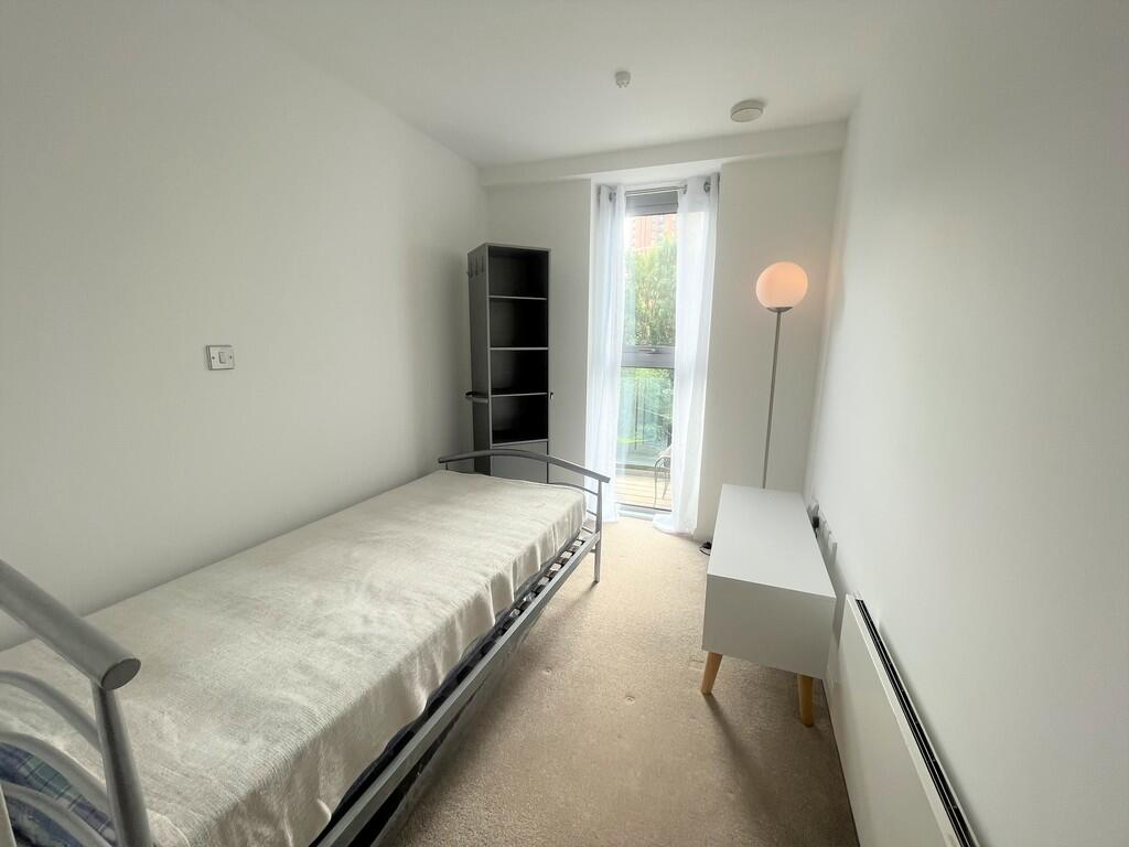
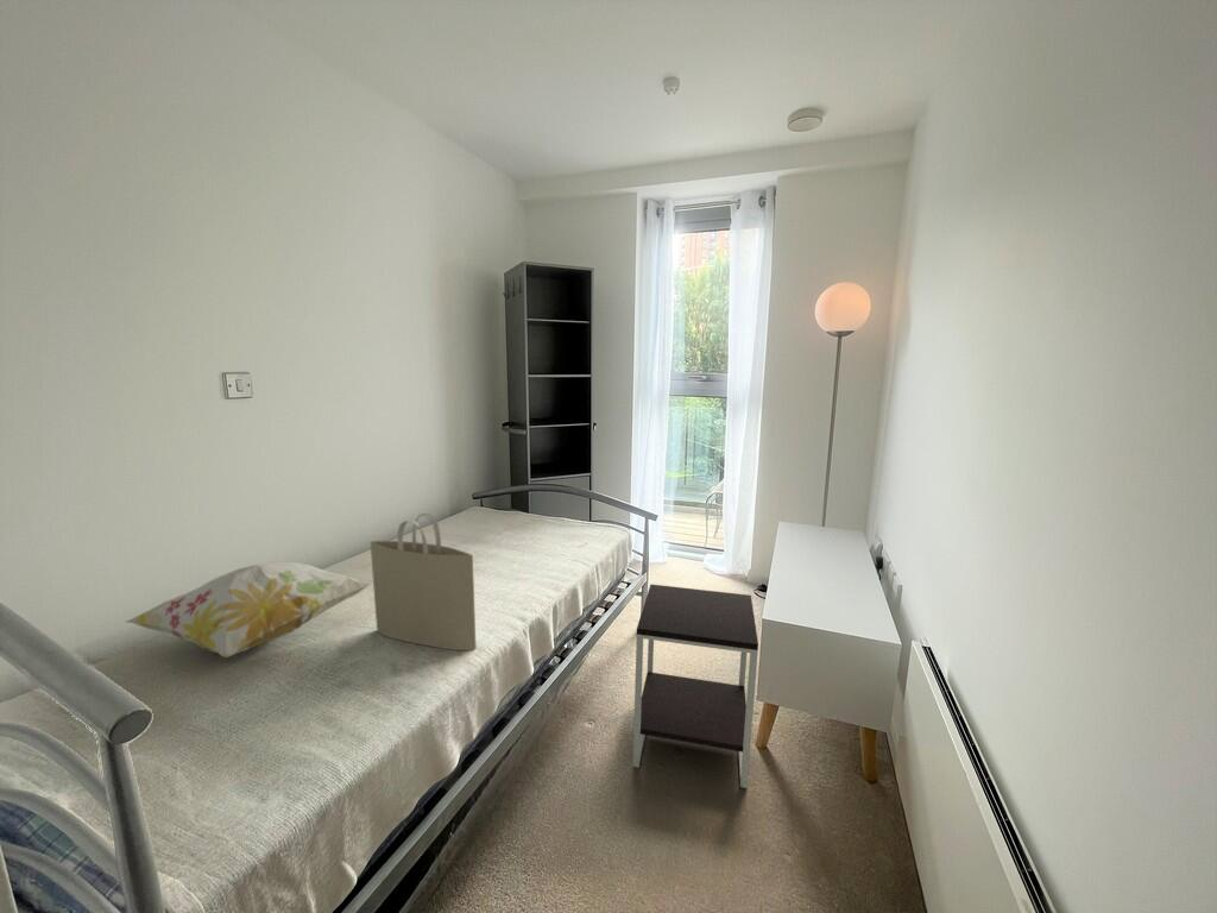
+ tote bag (421, 579)
+ decorative pillow (259, 600)
+ side table (694, 679)
